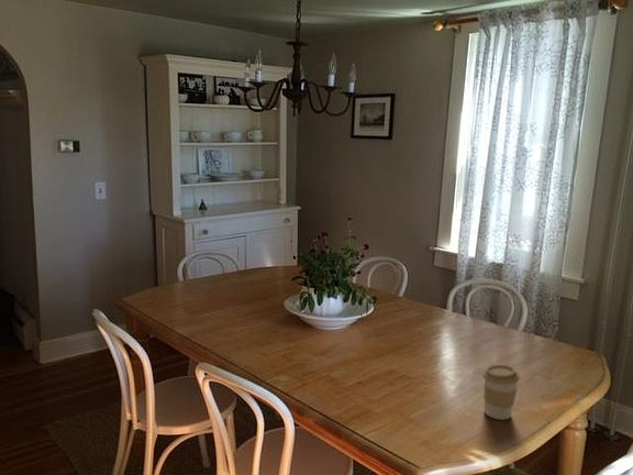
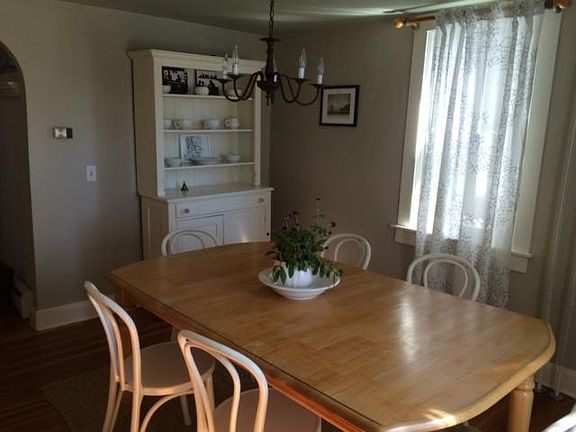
- coffee cup (499, 390)
